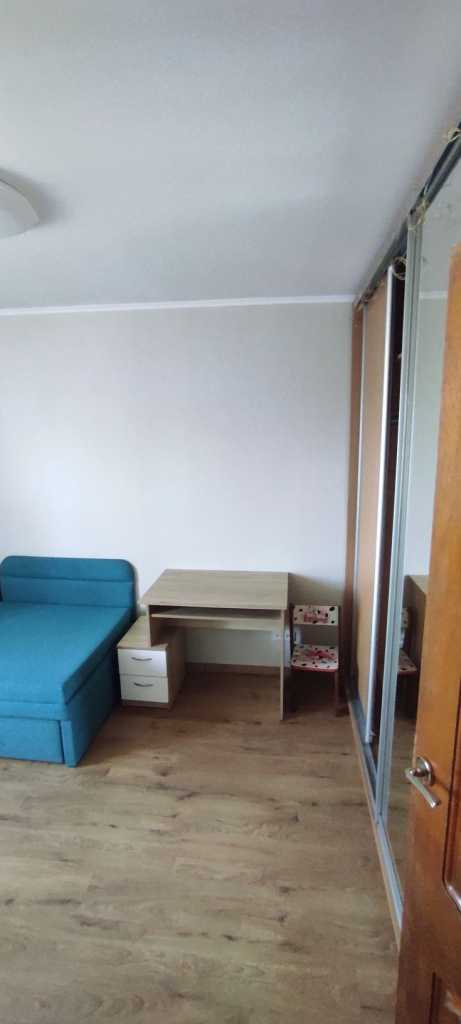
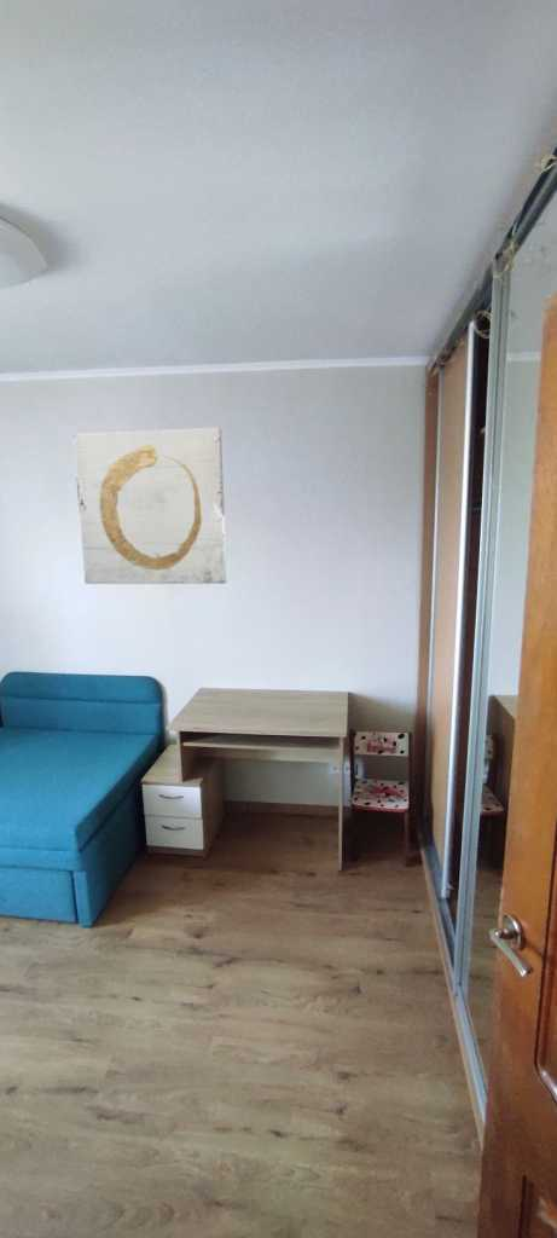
+ wall art (150, 509)
